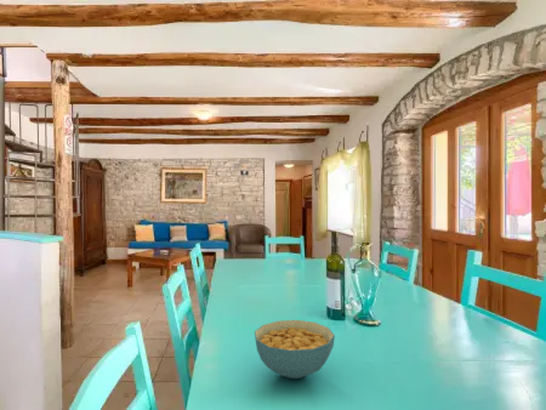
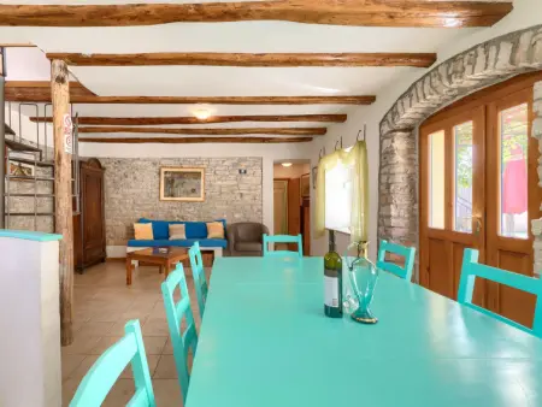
- cereal bowl (294, 353)
